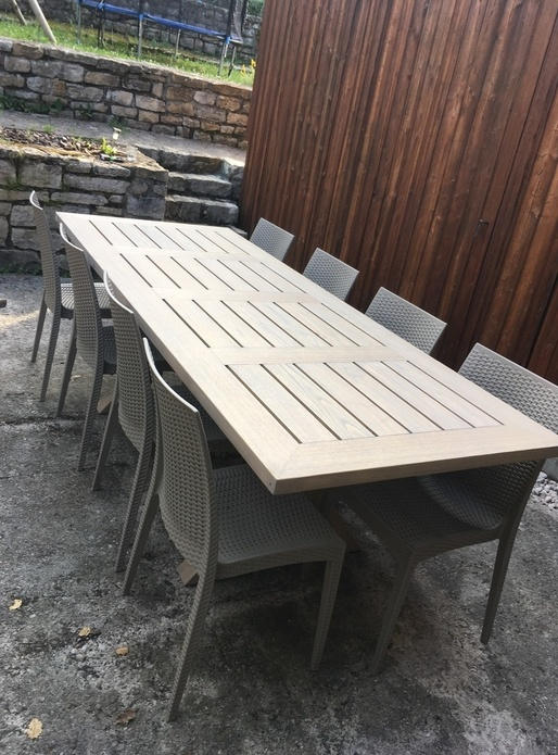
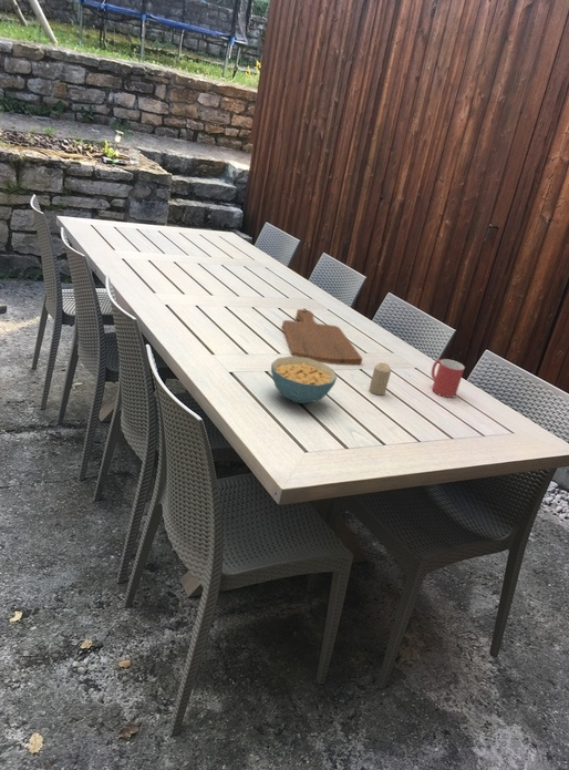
+ mug (444, 376)
+ candle (380, 378)
+ cutting board (317, 338)
+ cereal bowl (301, 384)
